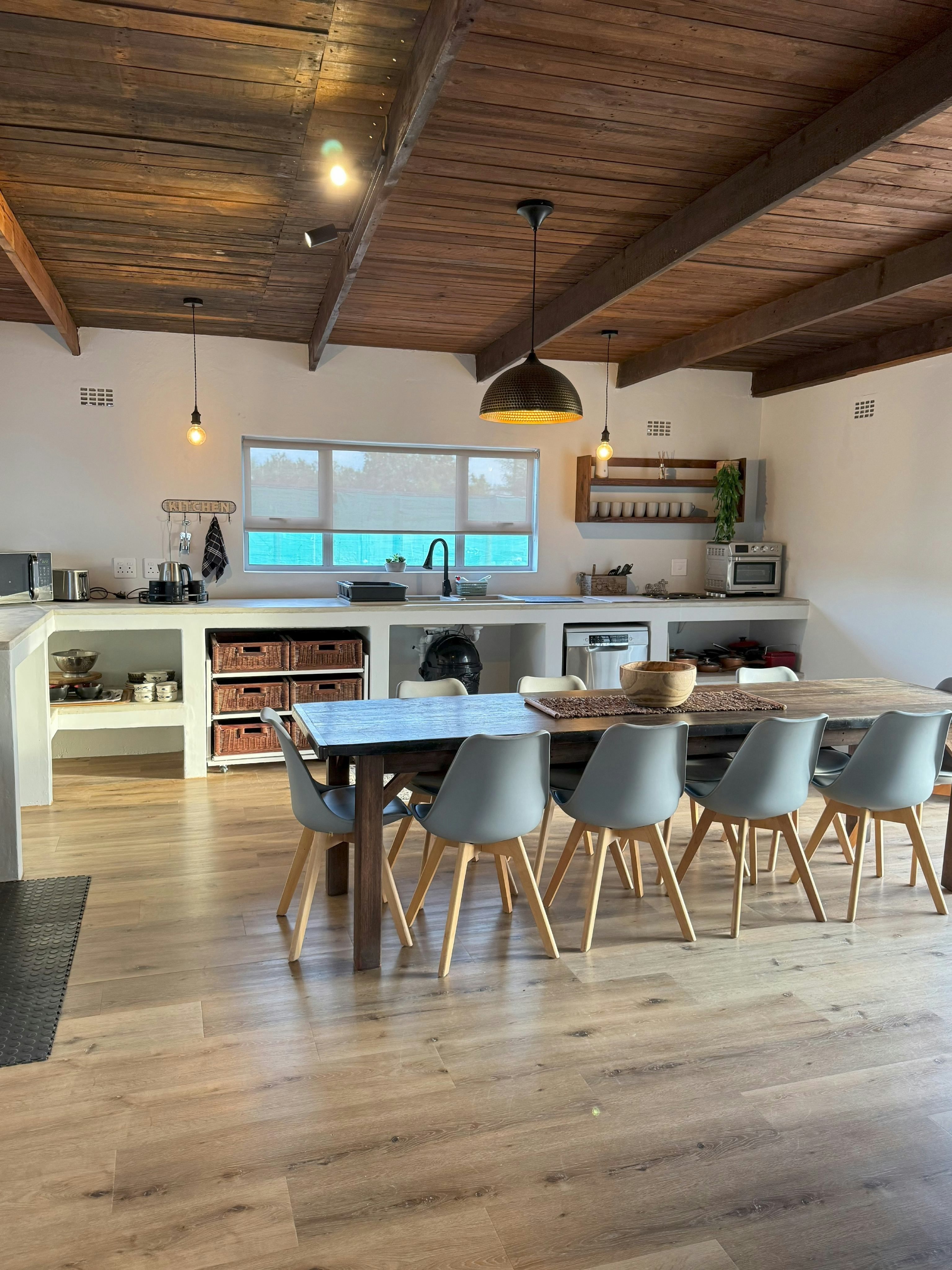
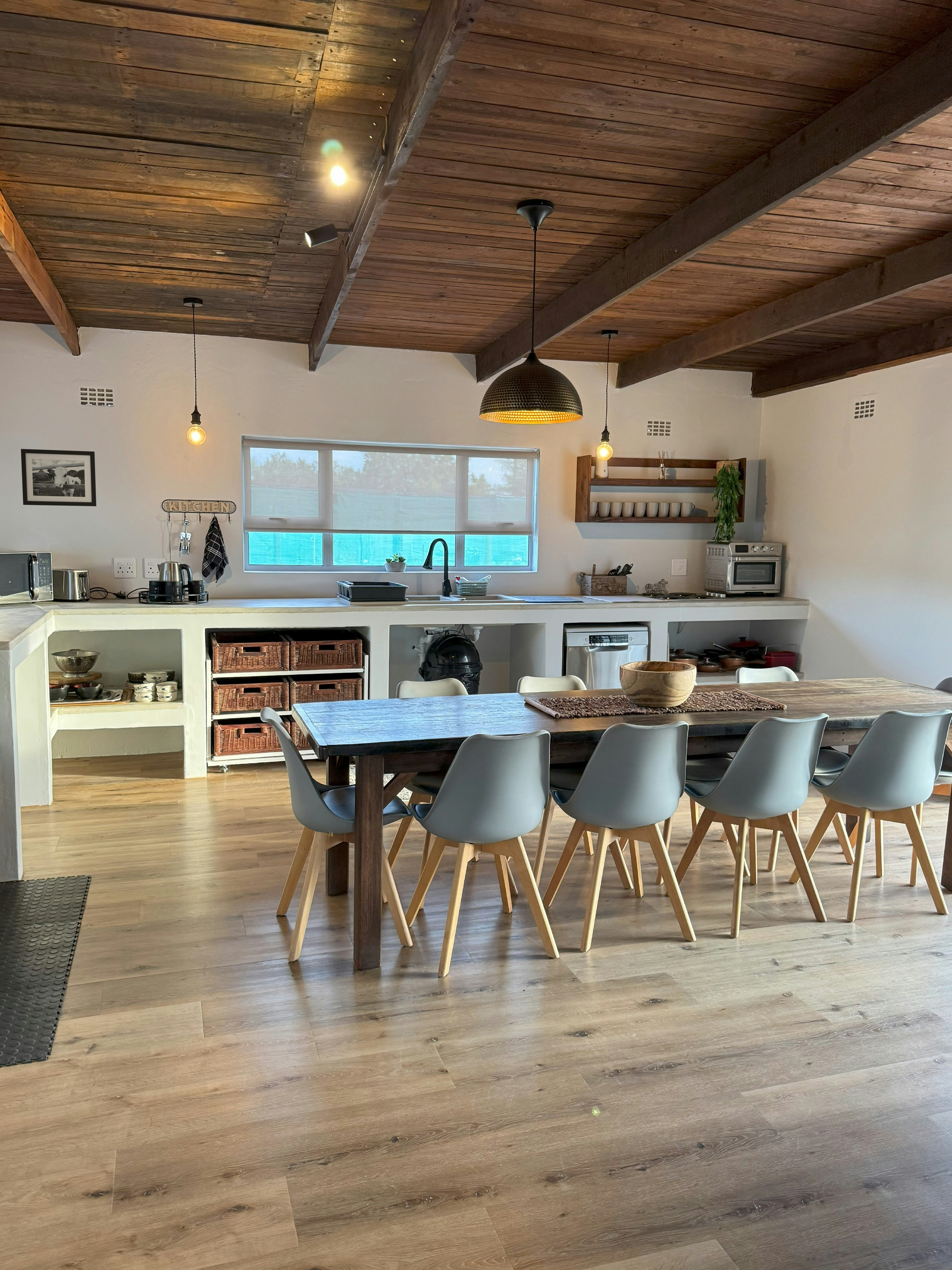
+ picture frame (59, 478)
